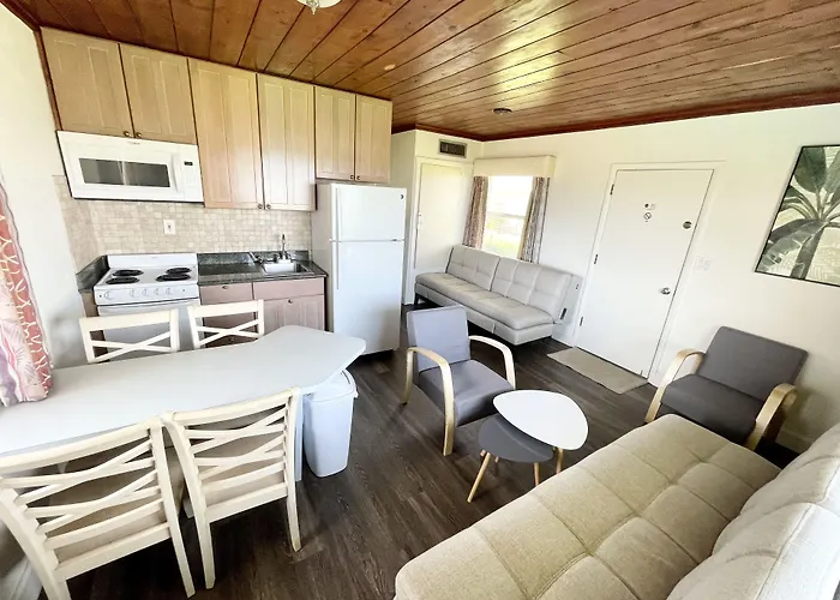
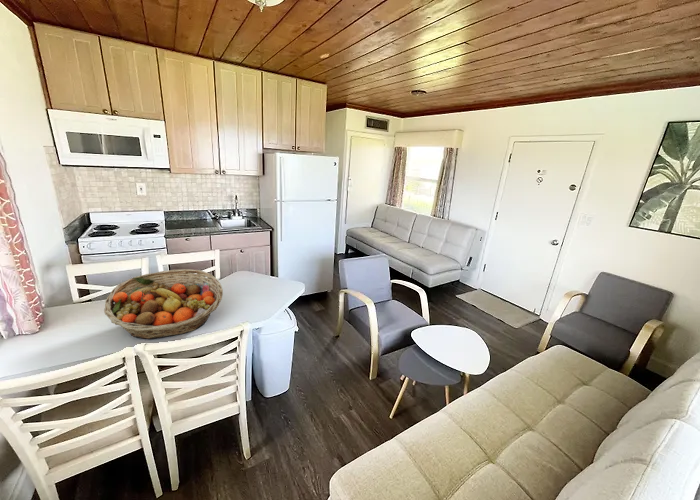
+ fruit basket (169, 302)
